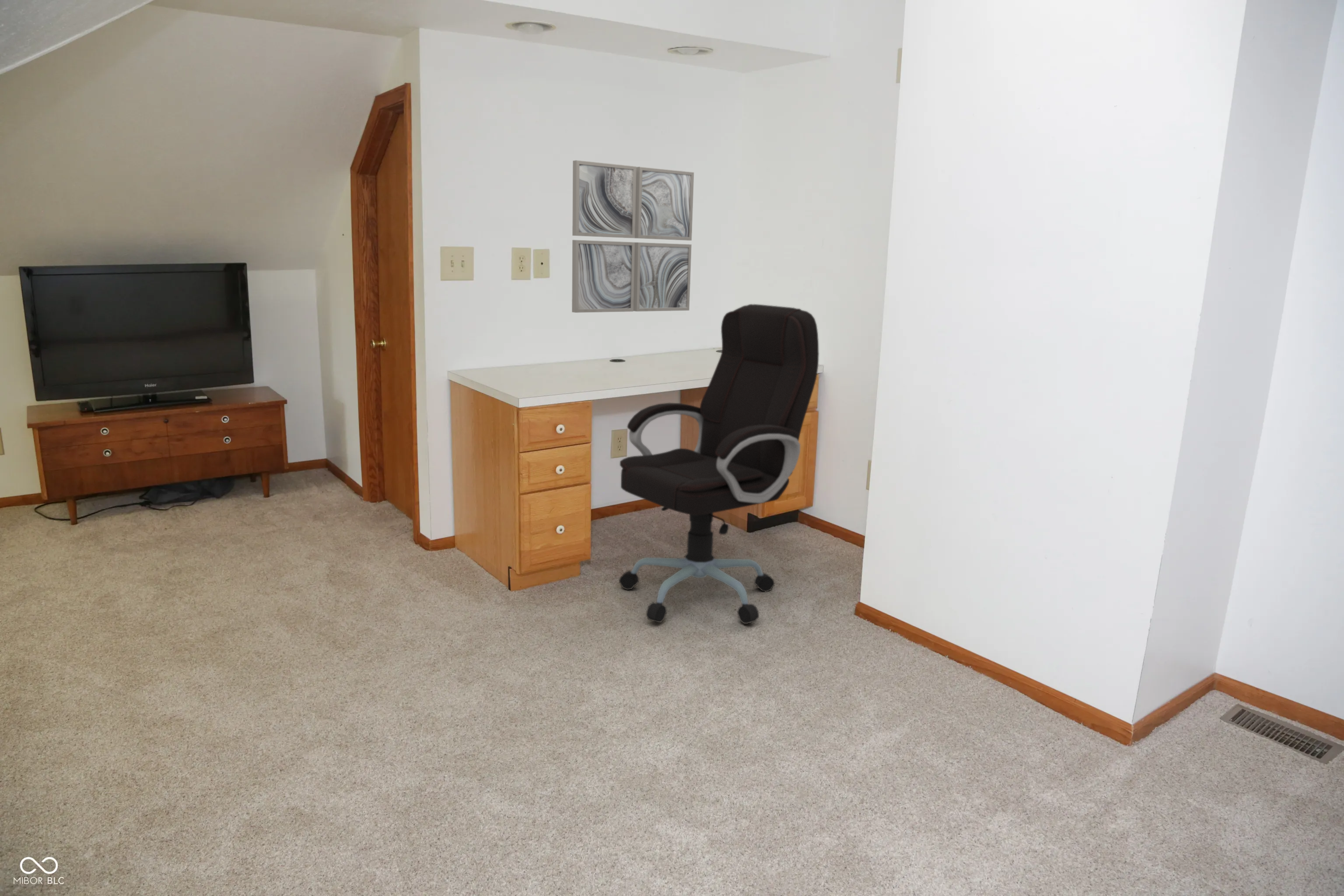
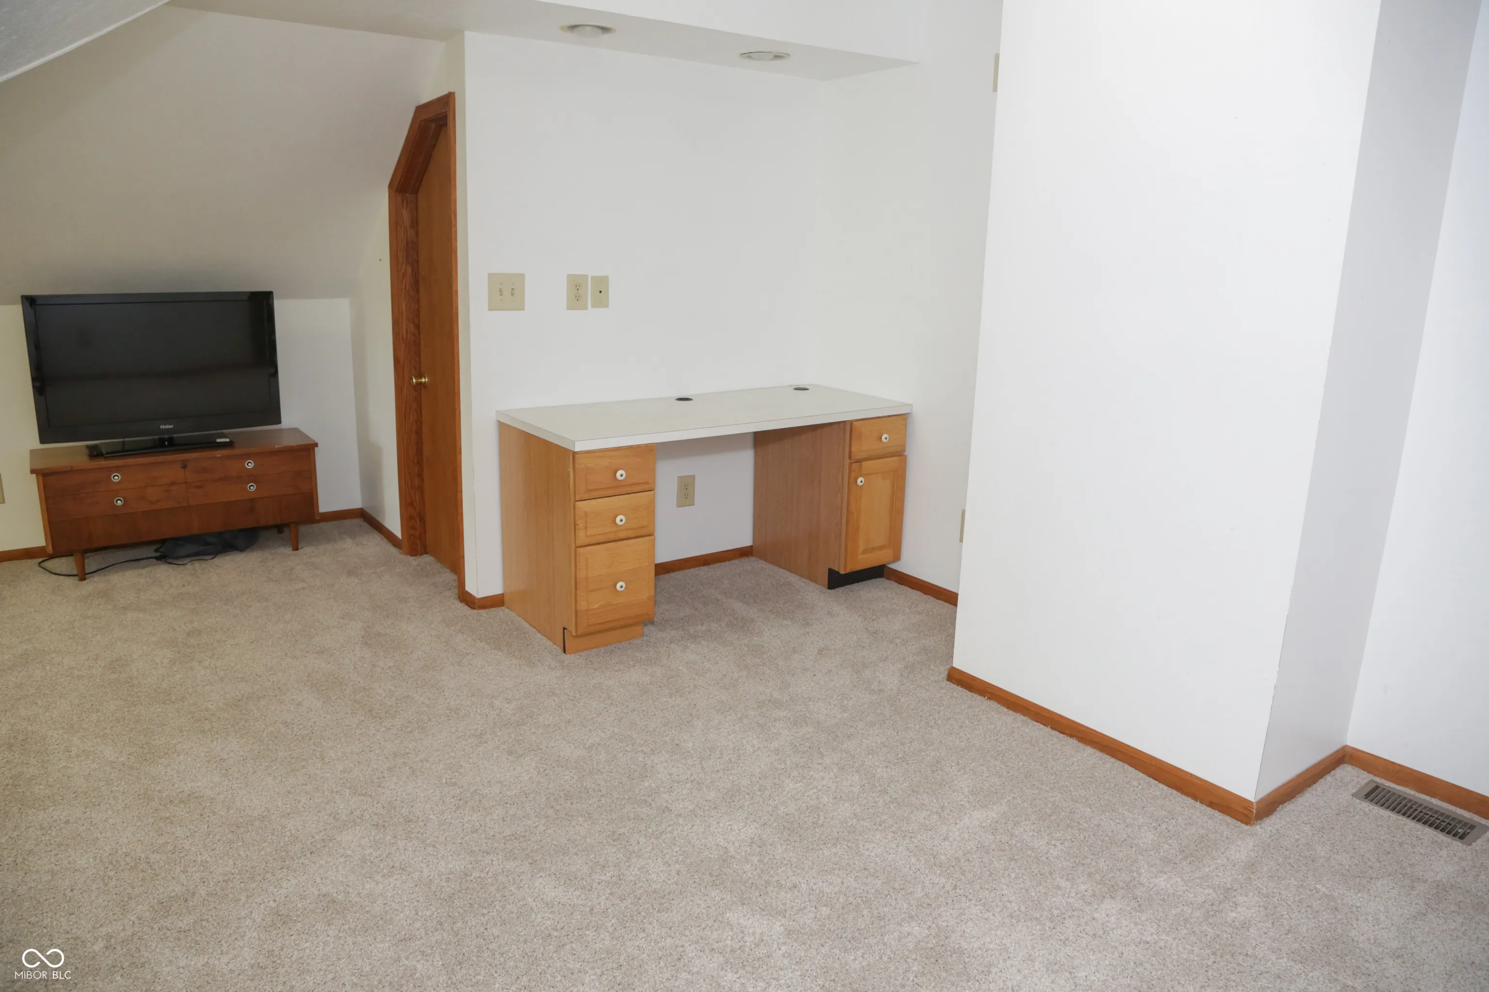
- office chair (710, 458)
- wall art (634, 238)
